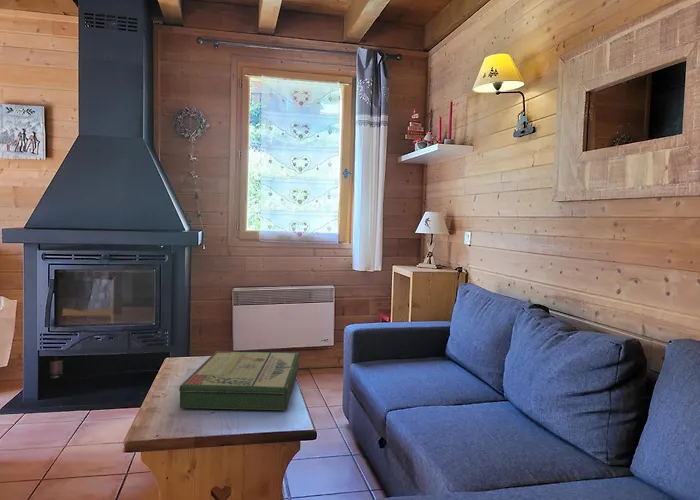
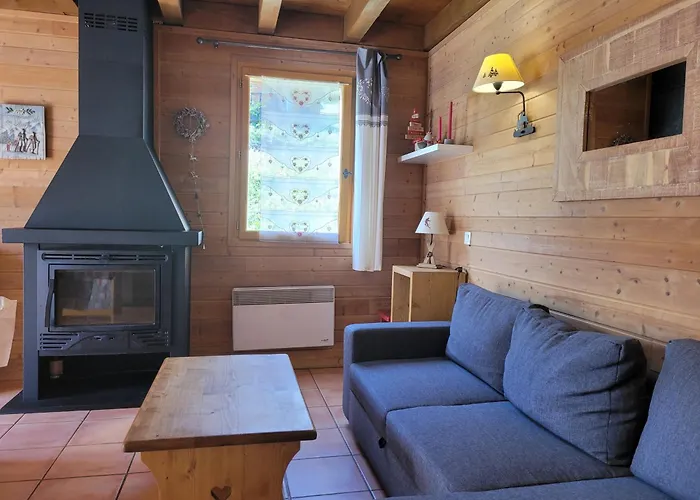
- board game (246, 376)
